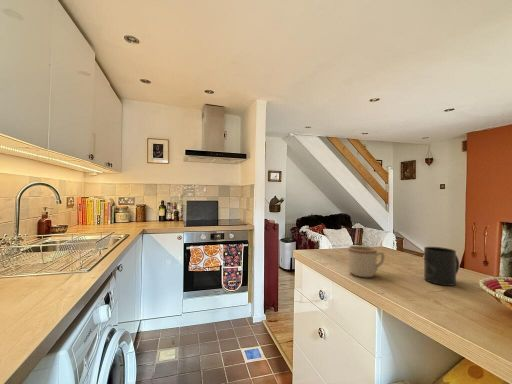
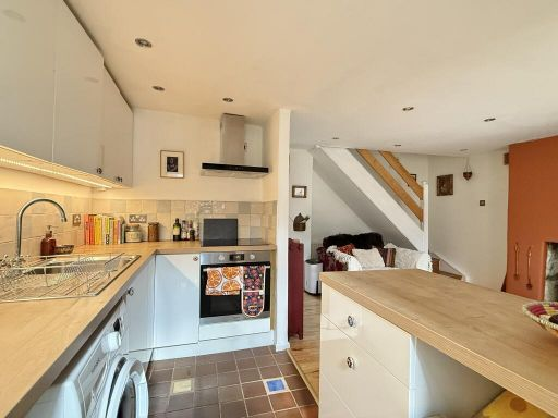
- mug (366, 261)
- mug (443, 265)
